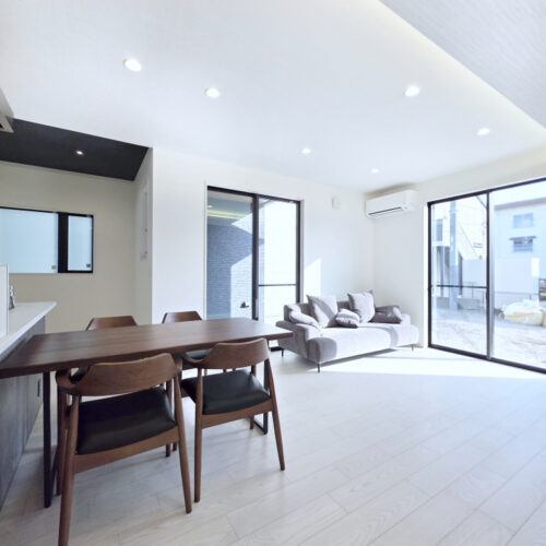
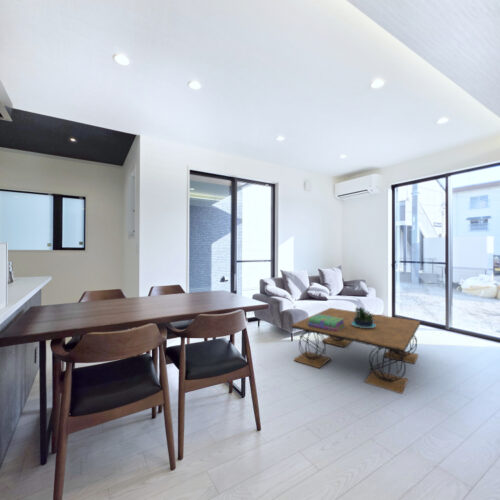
+ coffee table (357, 340)
+ potted plant (362, 316)
+ stack of books (326, 322)
